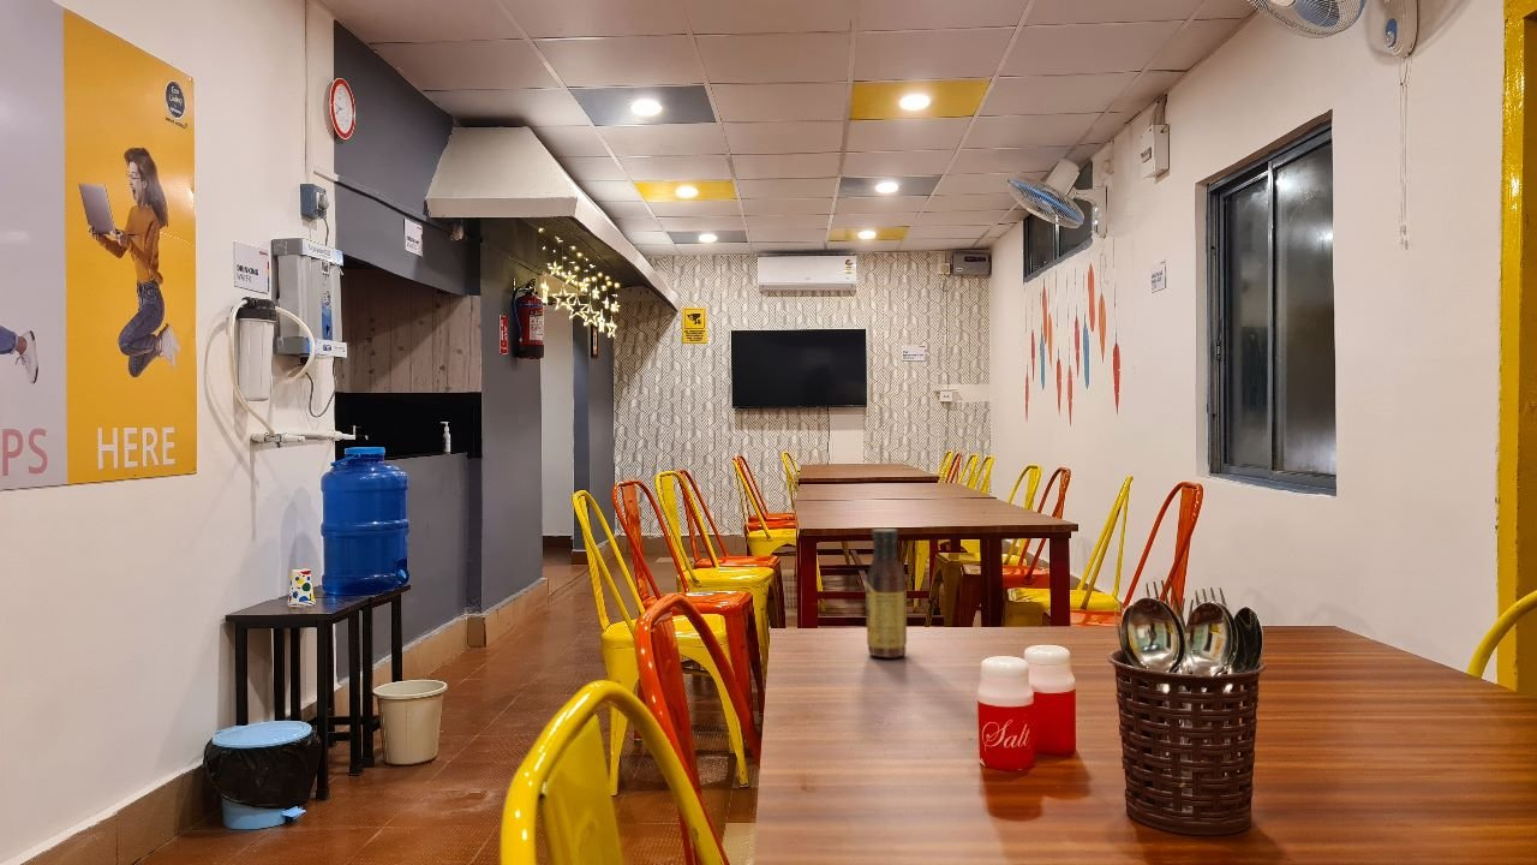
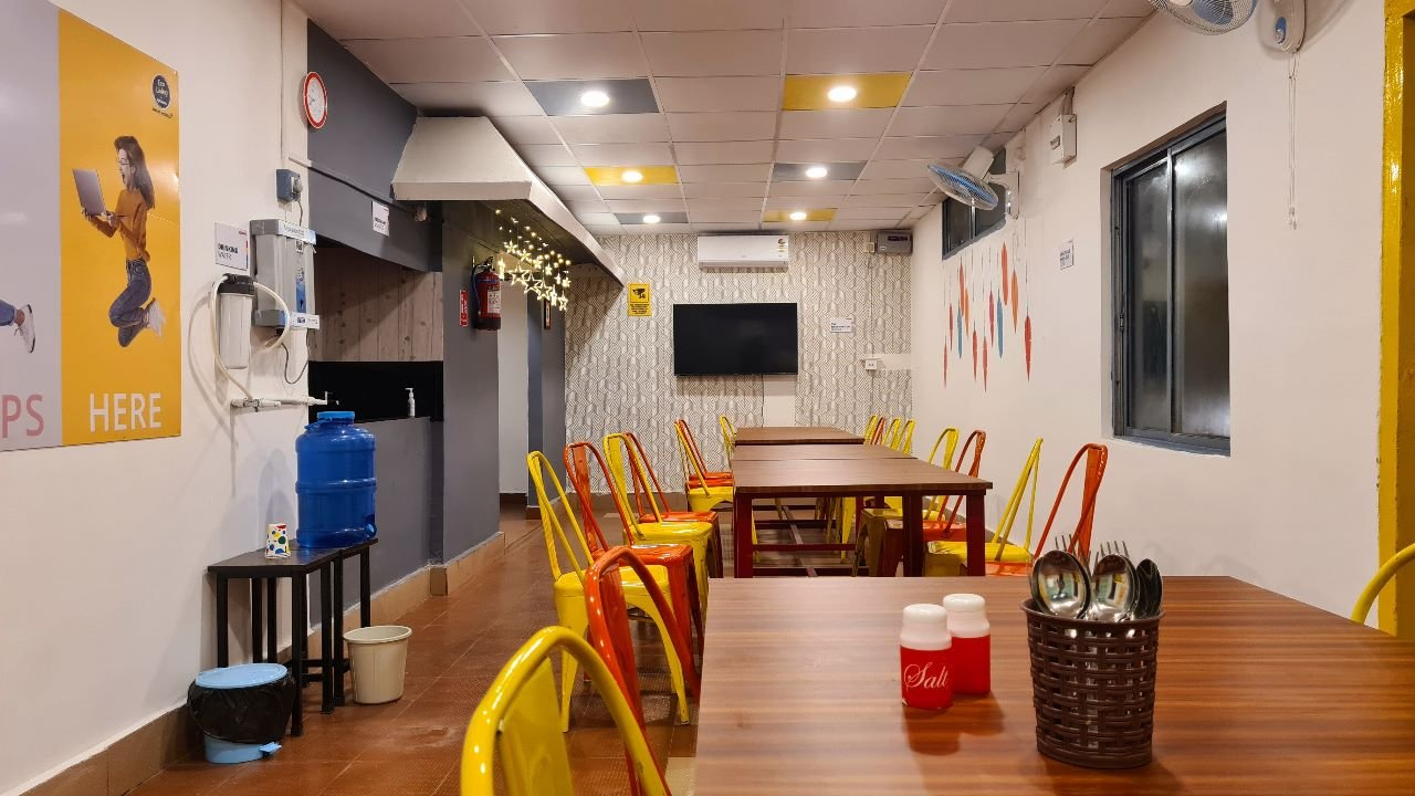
- sauce bottle (886, 591)
